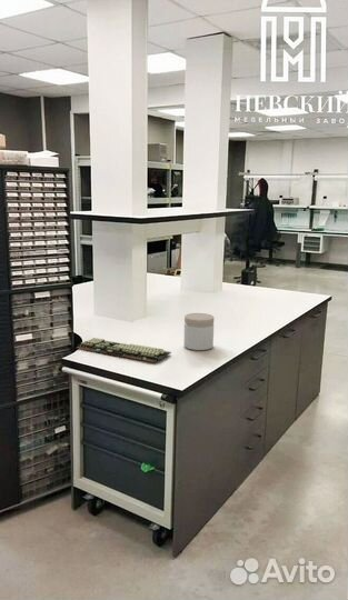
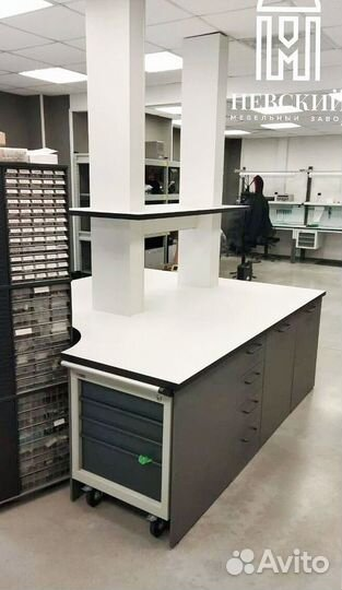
- jar (198, 331)
- keyboard (121, 348)
